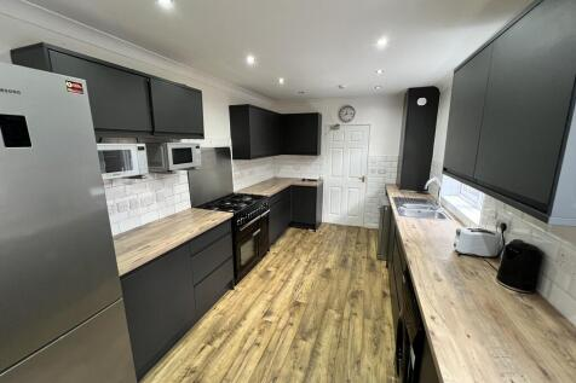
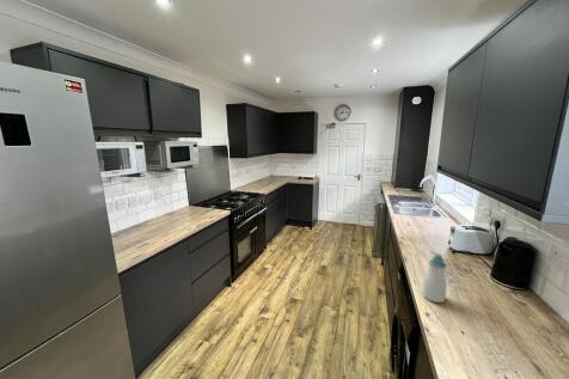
+ soap bottle (435, 276)
